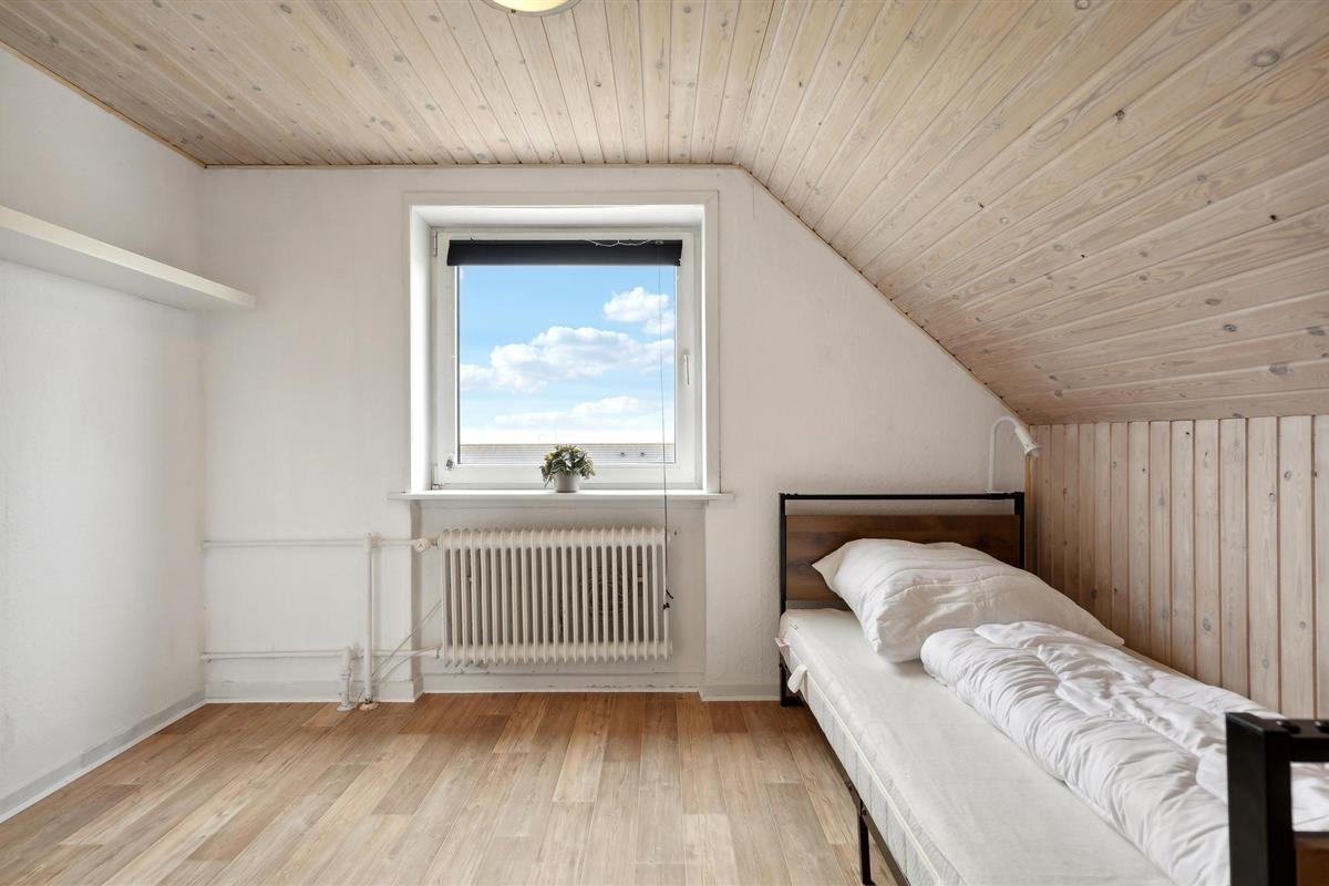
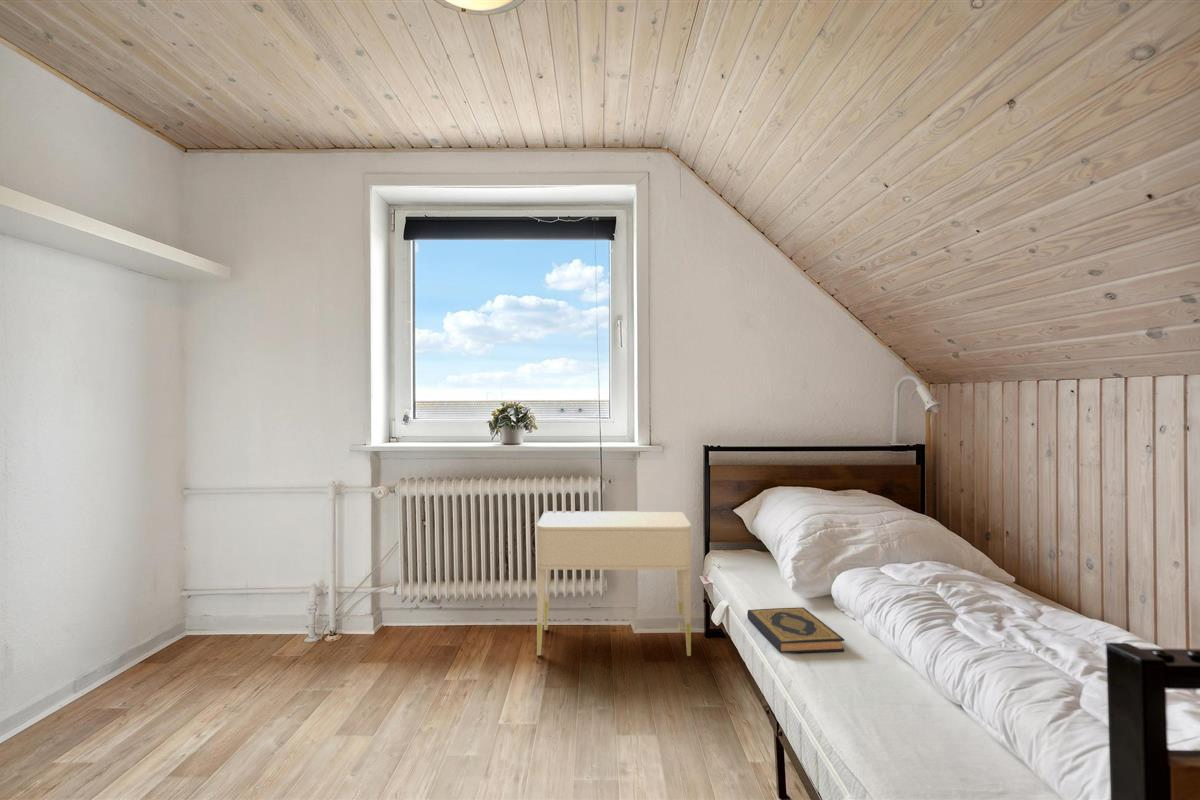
+ nightstand (613, 569)
+ hardback book (792, 628)
